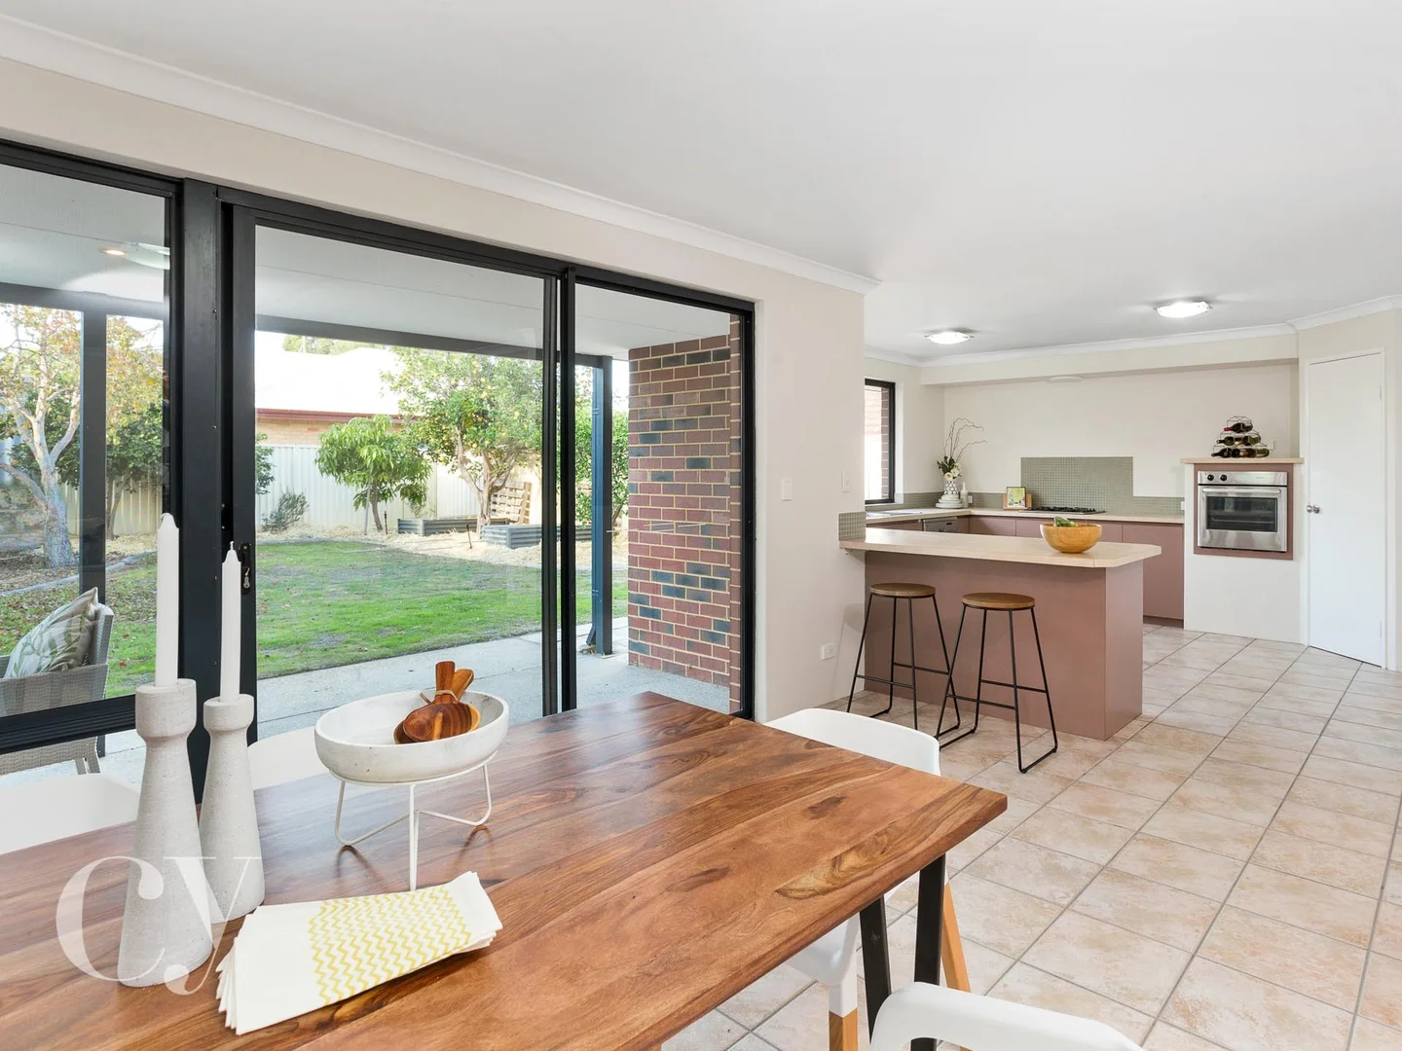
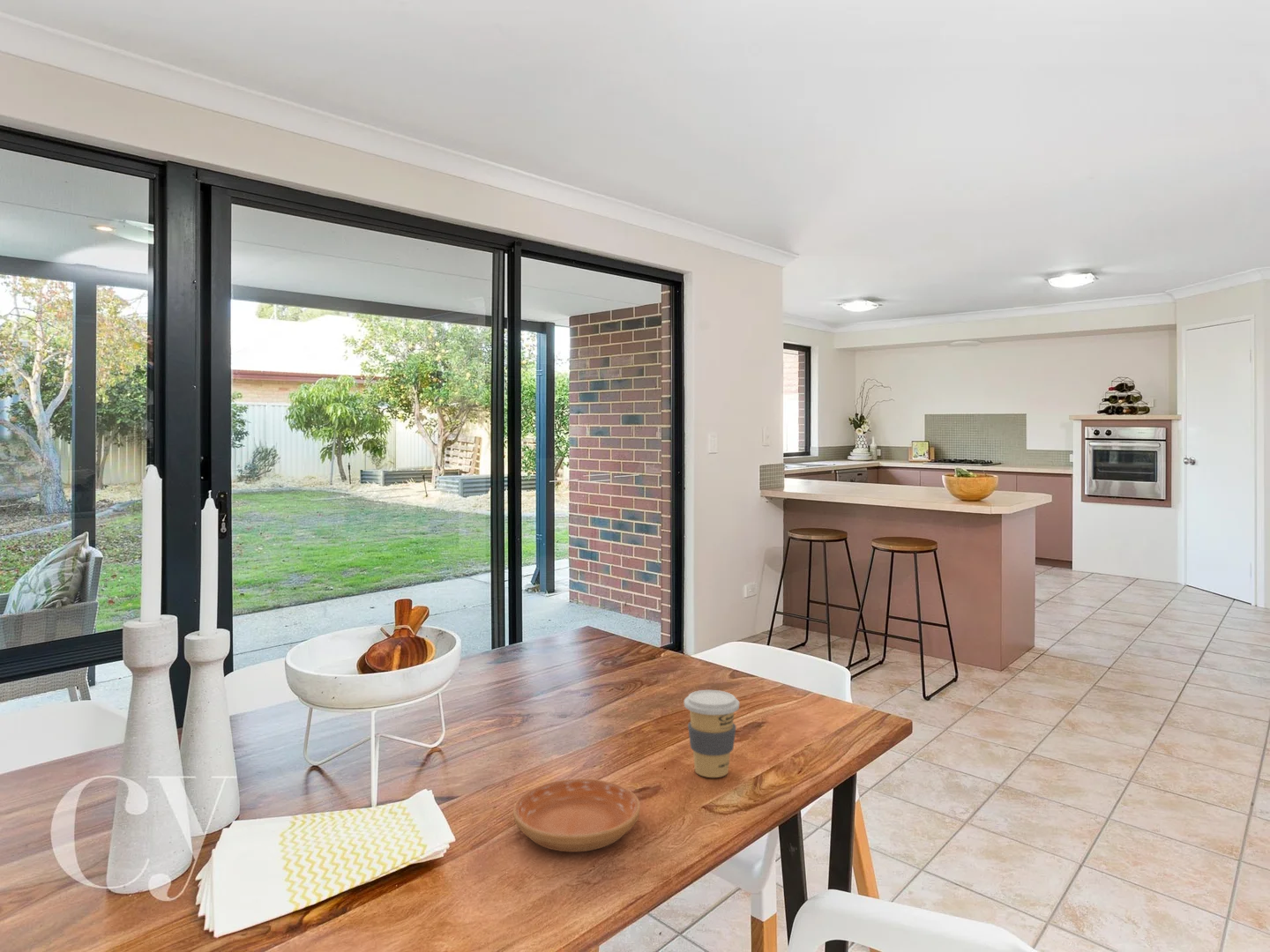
+ coffee cup (711, 733)
+ saucer (577, 815)
